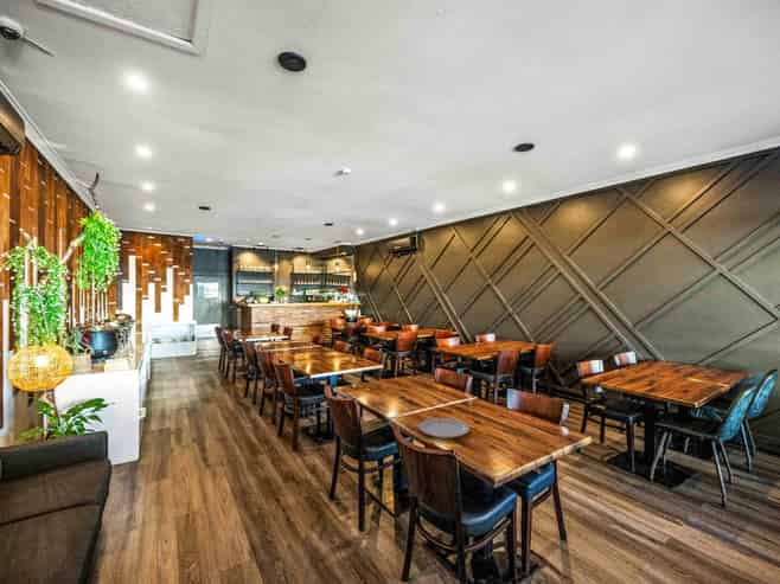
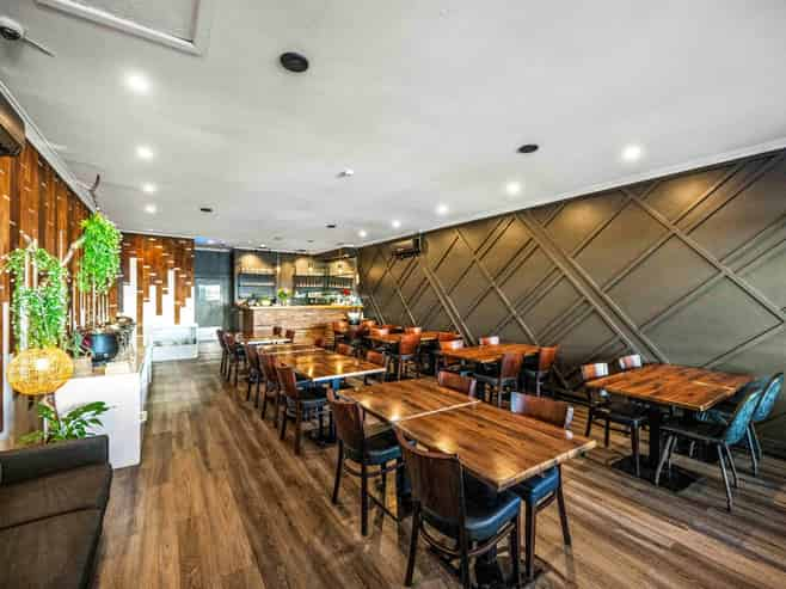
- plate (443, 428)
